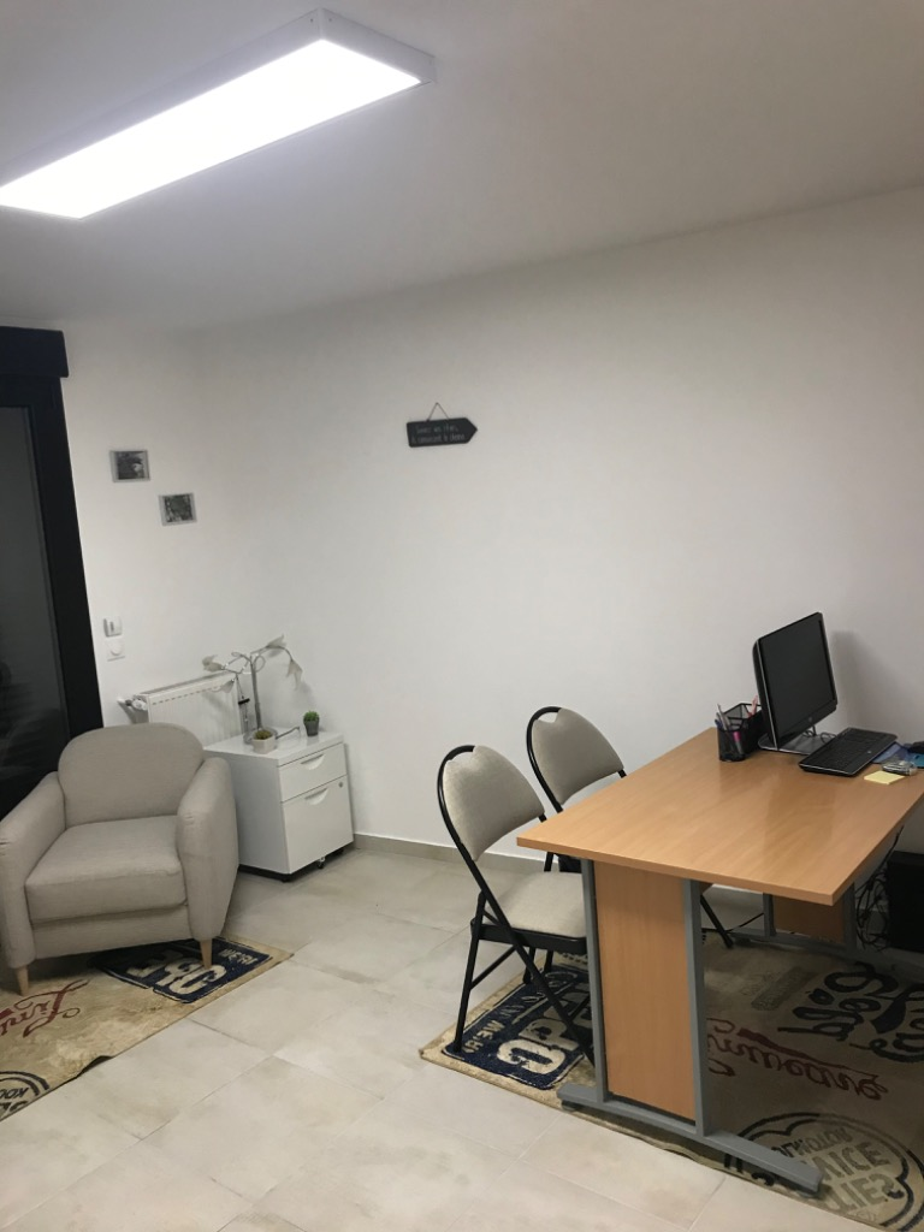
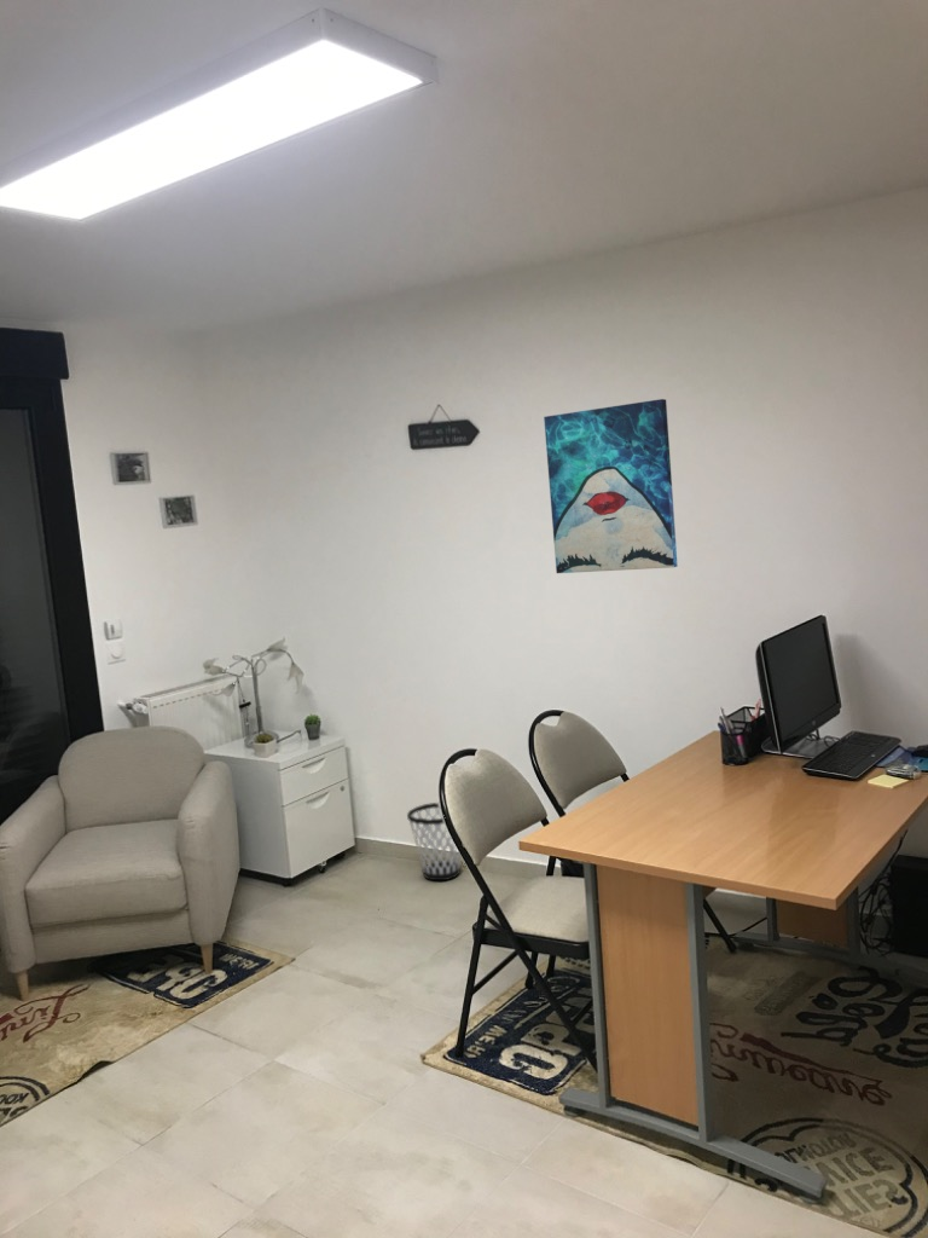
+ wall art (609, 490)
+ wastebasket (439, 843)
